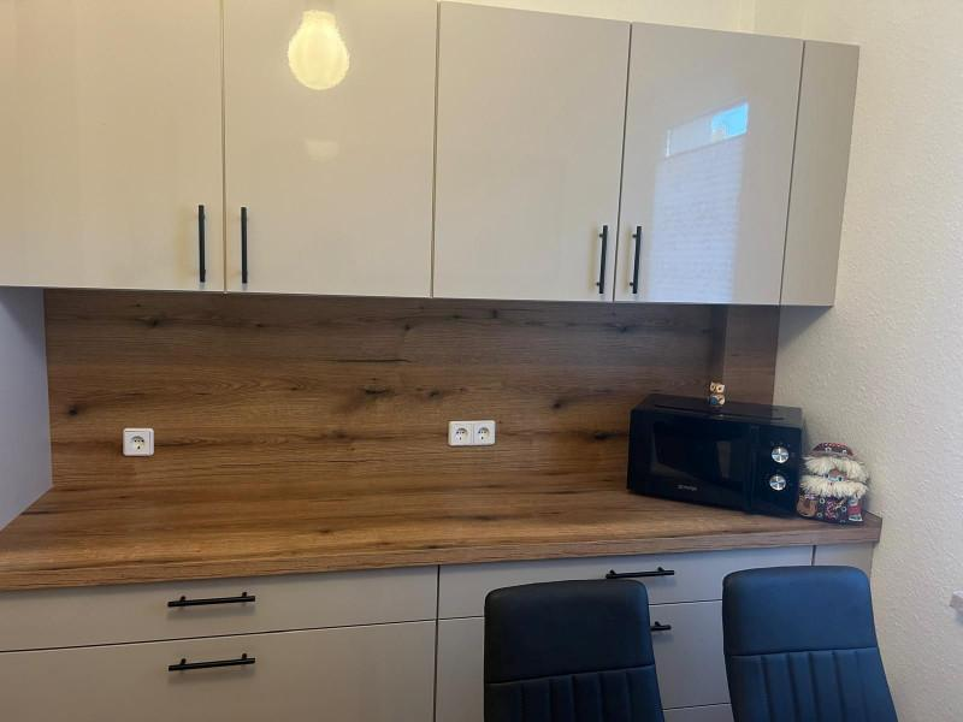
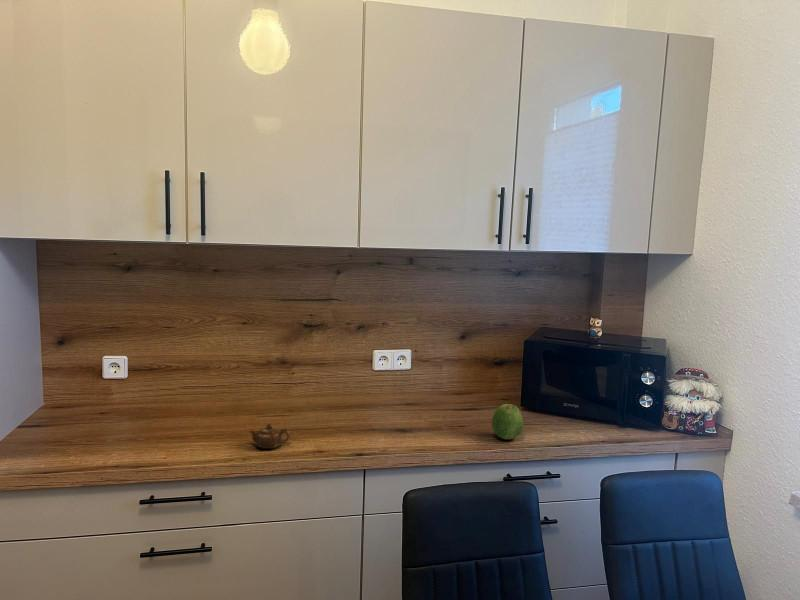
+ teapot (269, 435)
+ fruit (507, 420)
